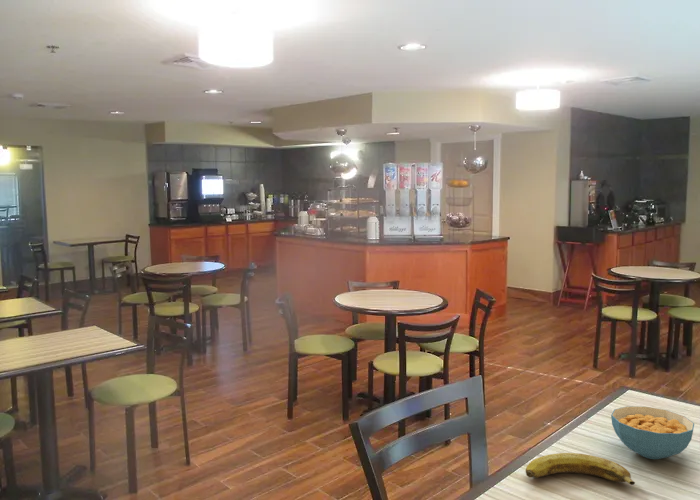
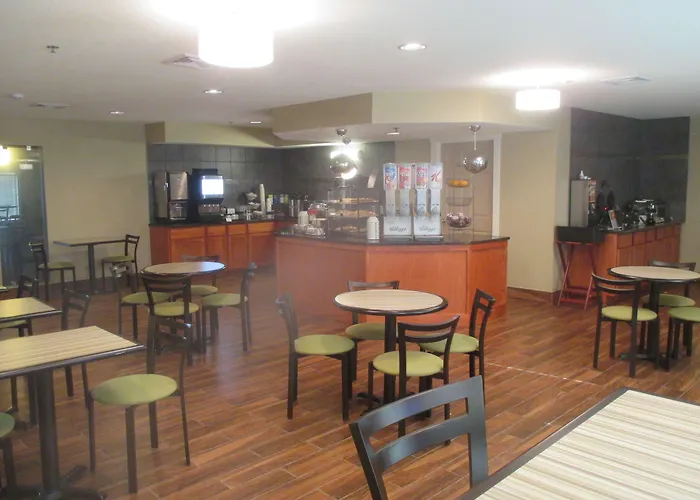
- cereal bowl (651, 436)
- banana (581, 472)
